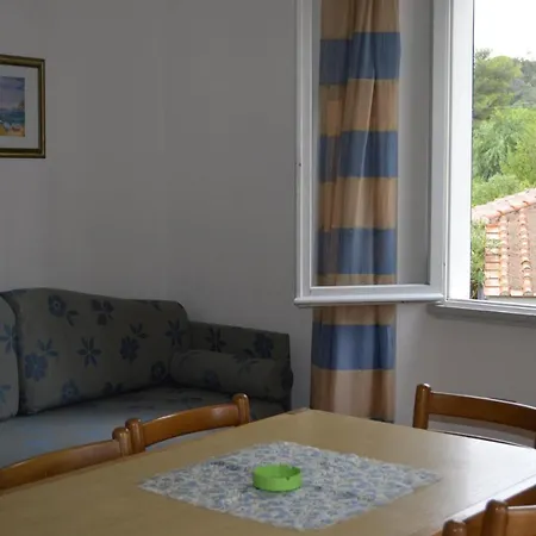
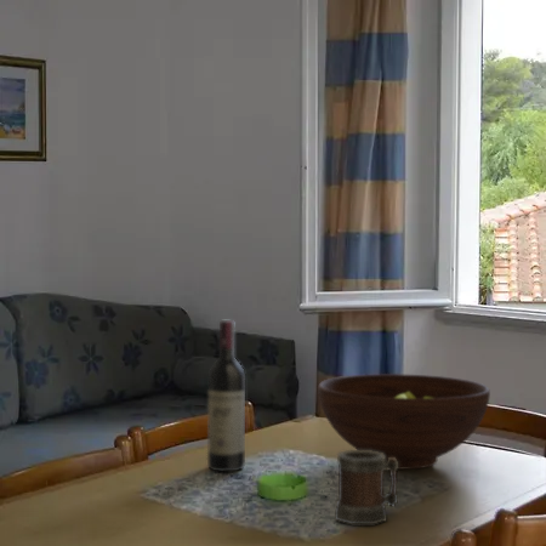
+ fruit bowl (402, 423)
+ wine bottle (226, 393)
+ mug (366, 485)
